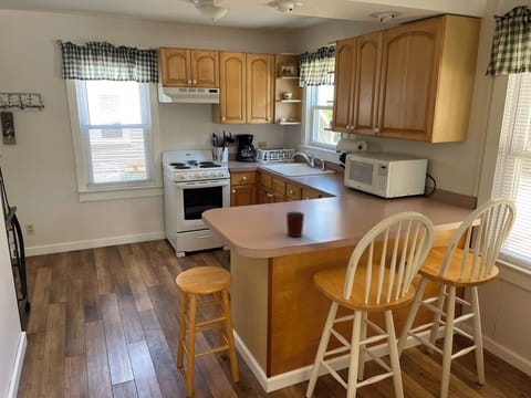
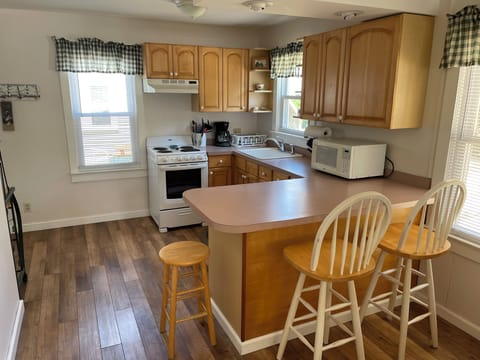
- mug (293, 224)
